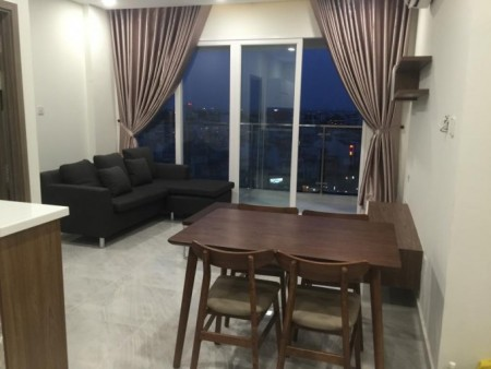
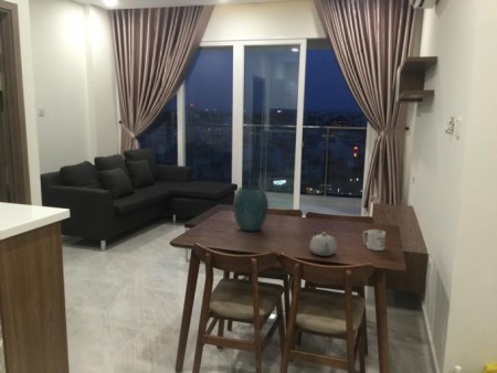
+ mug (373, 238)
+ vase (250, 209)
+ teapot (324, 243)
